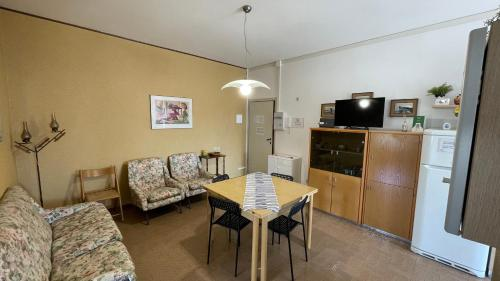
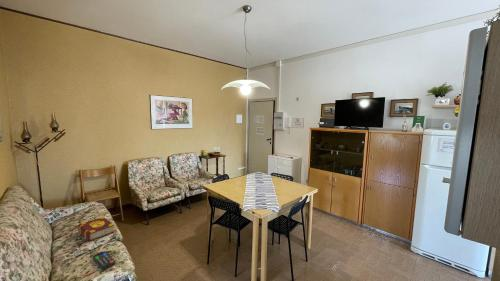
+ remote control (103, 259)
+ book (96, 228)
